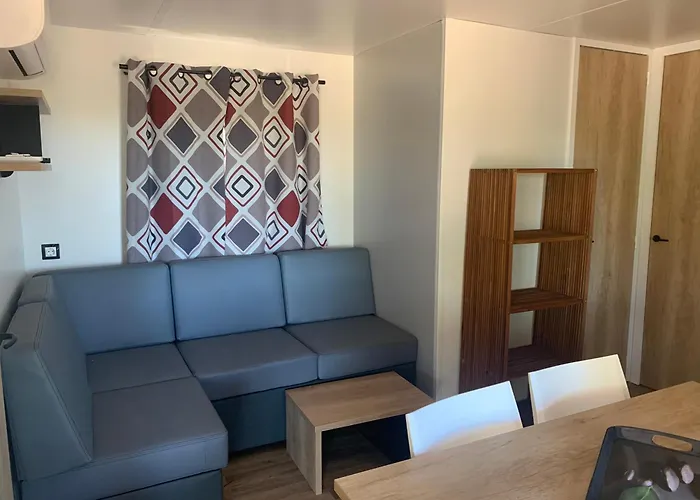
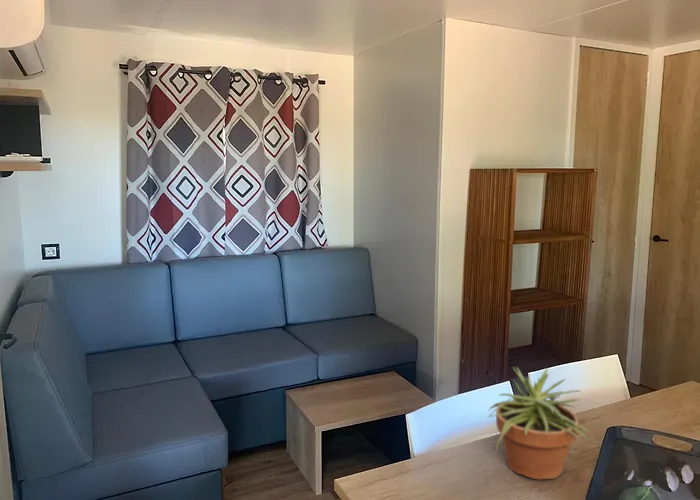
+ potted plant (533, 417)
